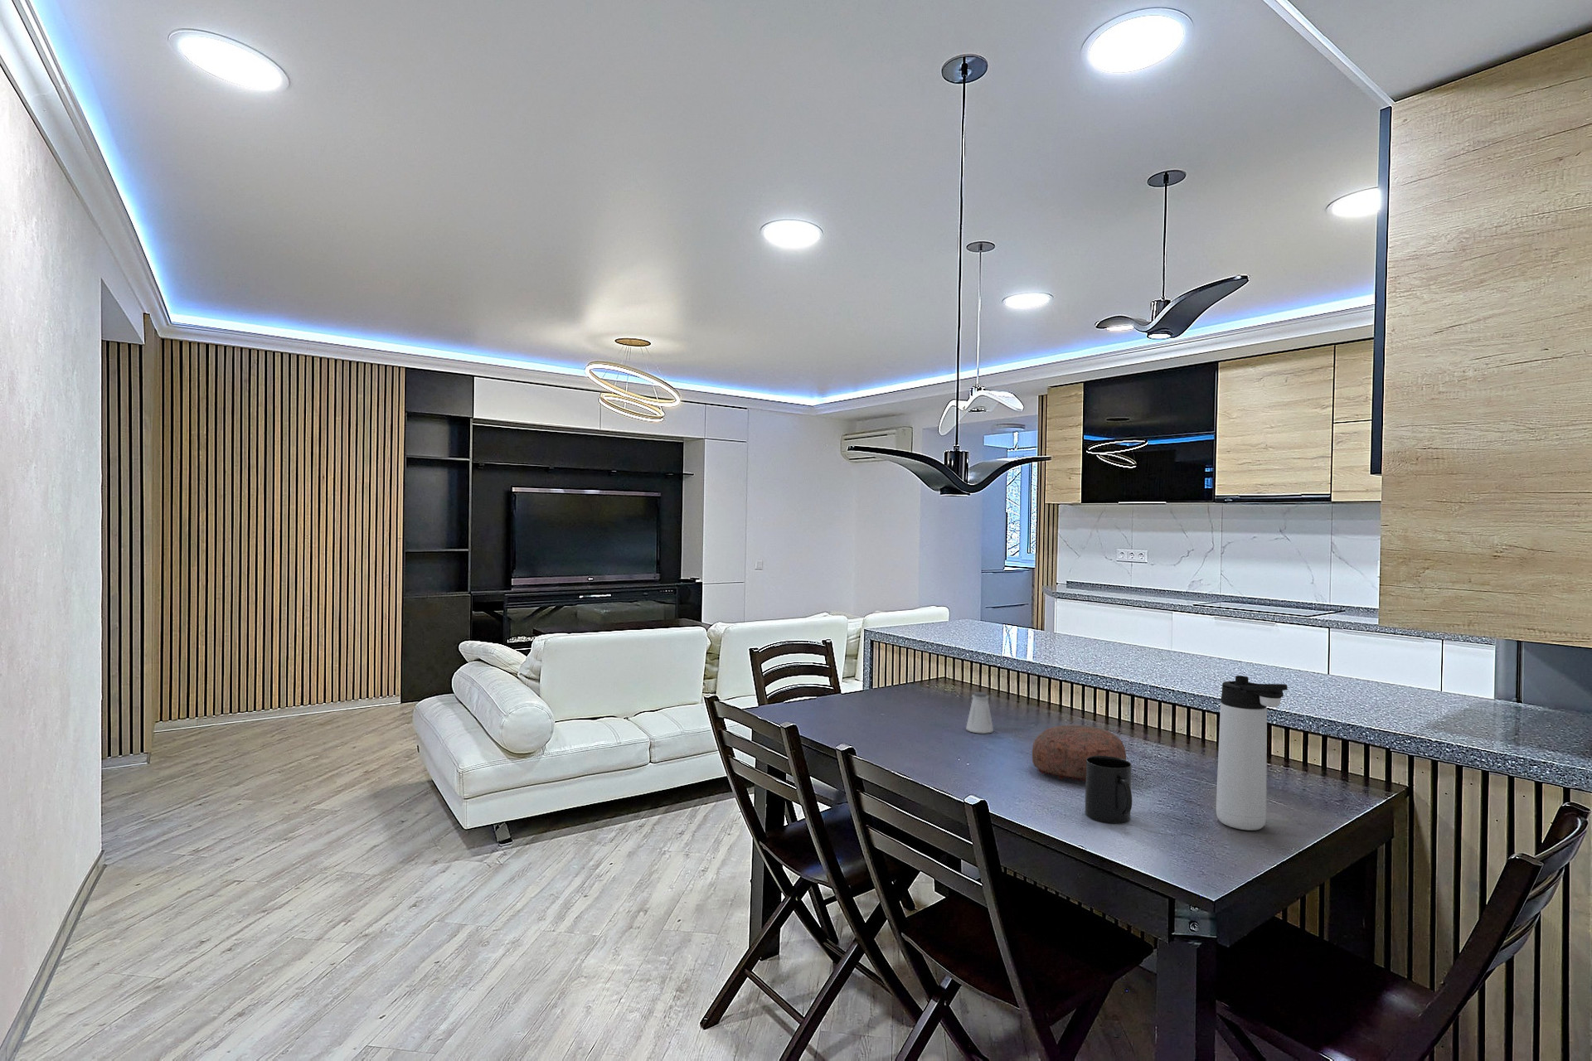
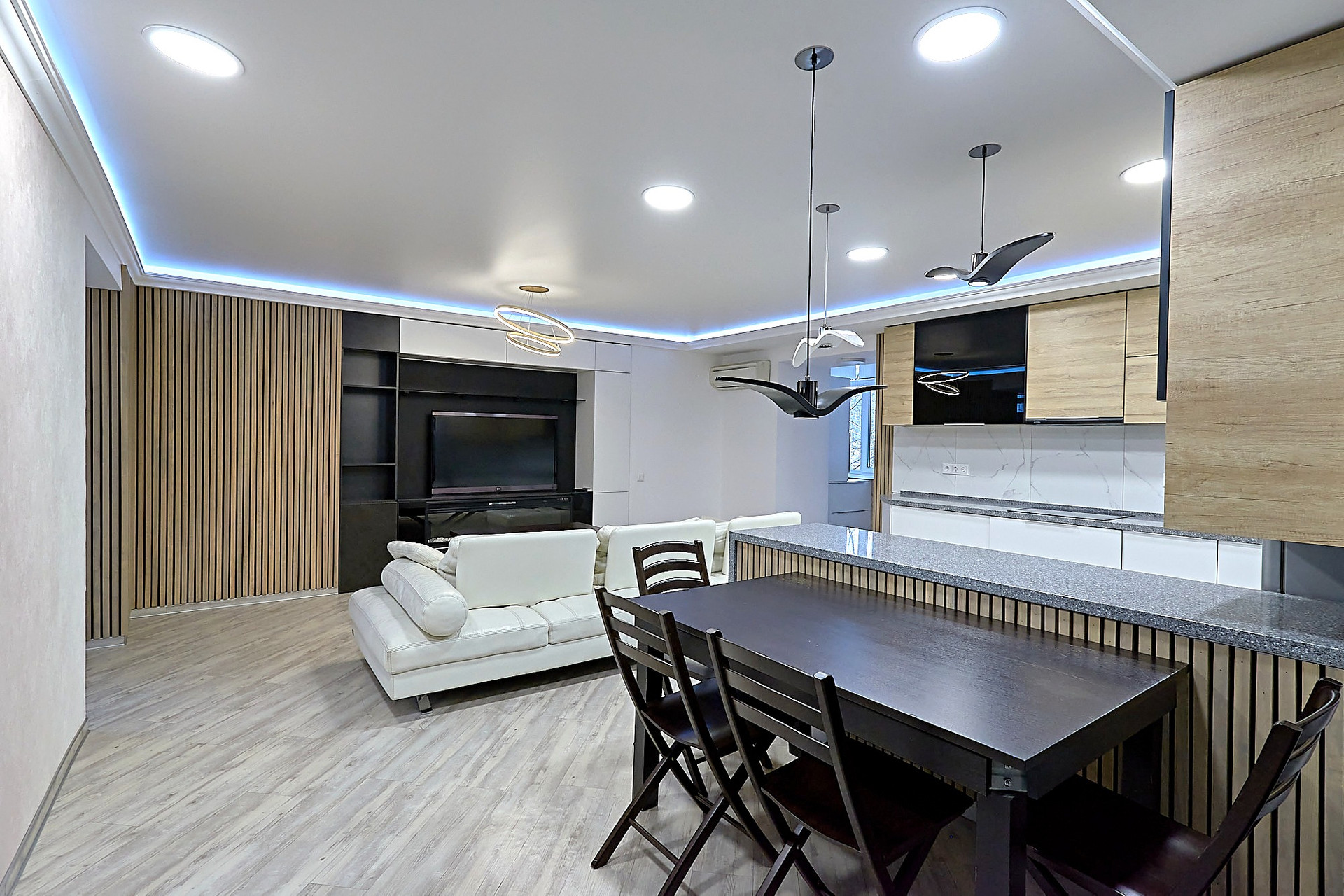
- decorative bowl (1079, 750)
- thermos bottle (1251, 753)
- mug (1112, 791)
- saltshaker (980, 712)
